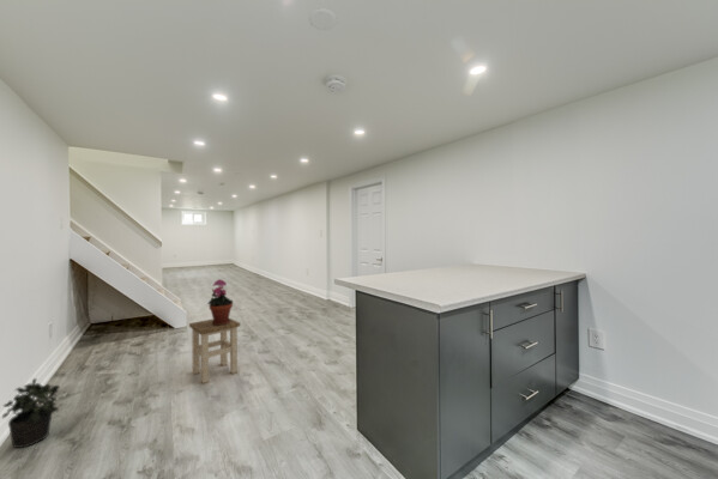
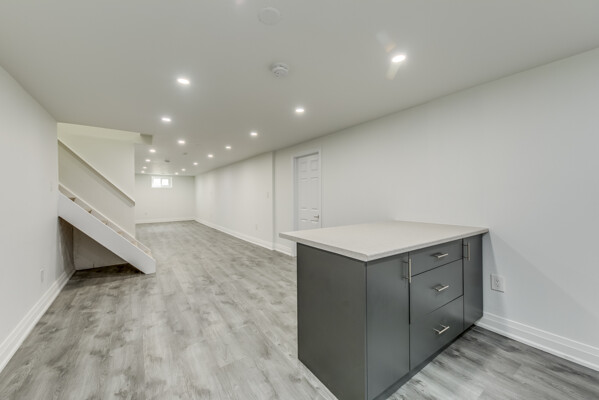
- potted plant (34, 408)
- stool (213, 346)
- potted plant (219, 301)
